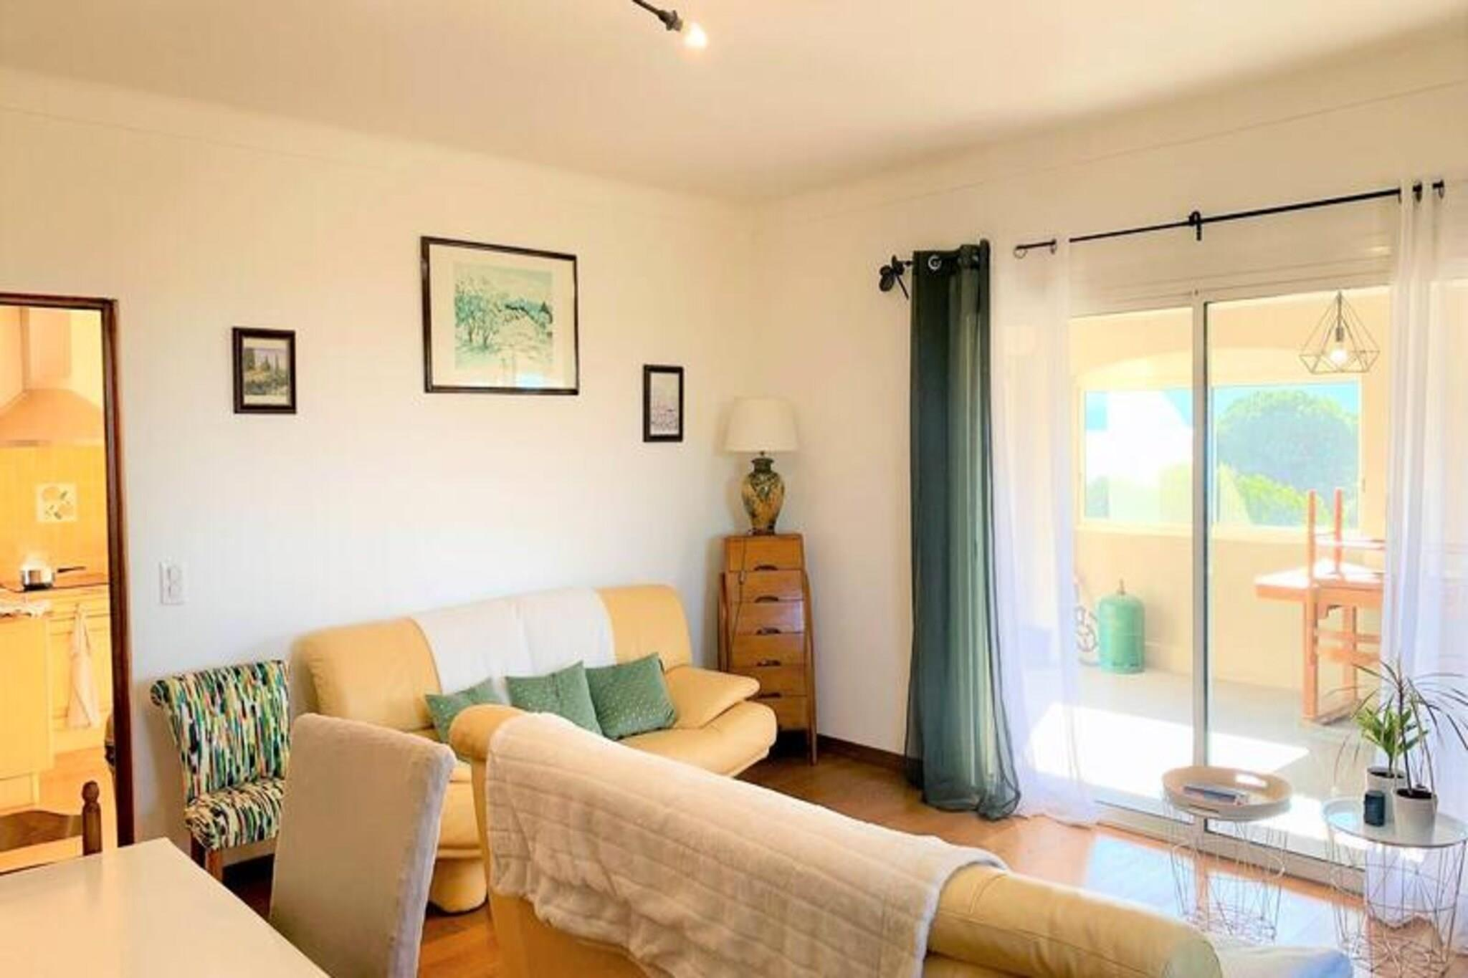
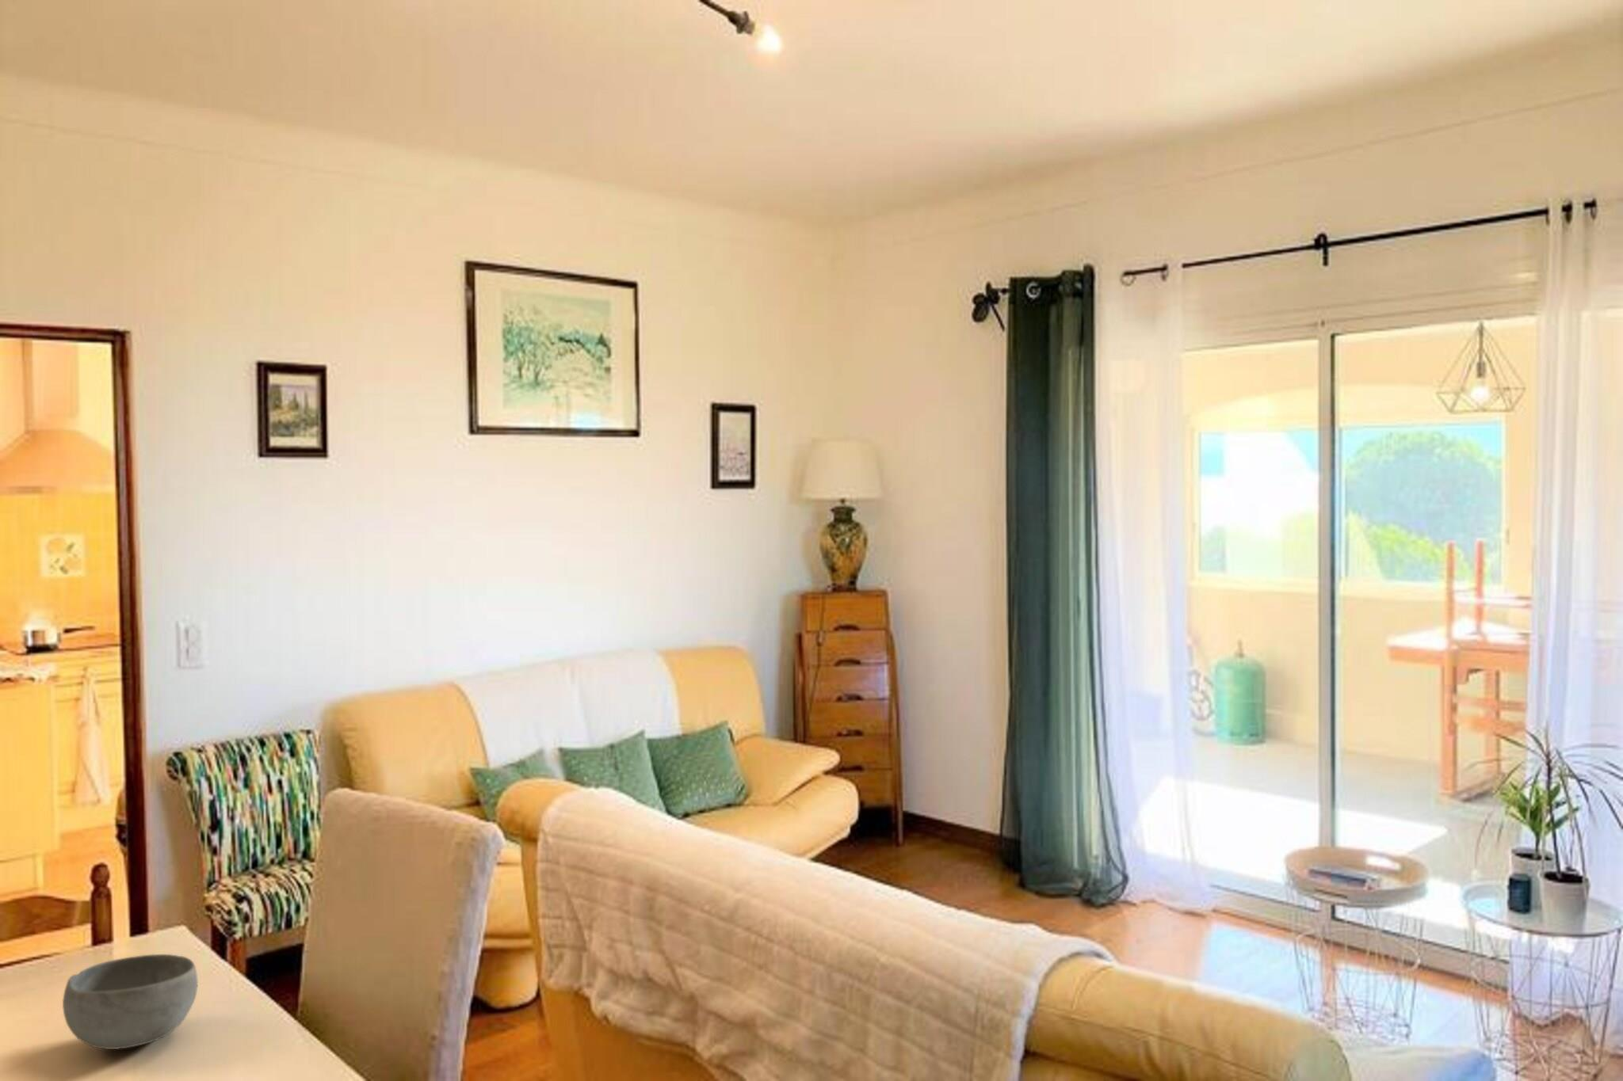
+ bowl (132, 1006)
